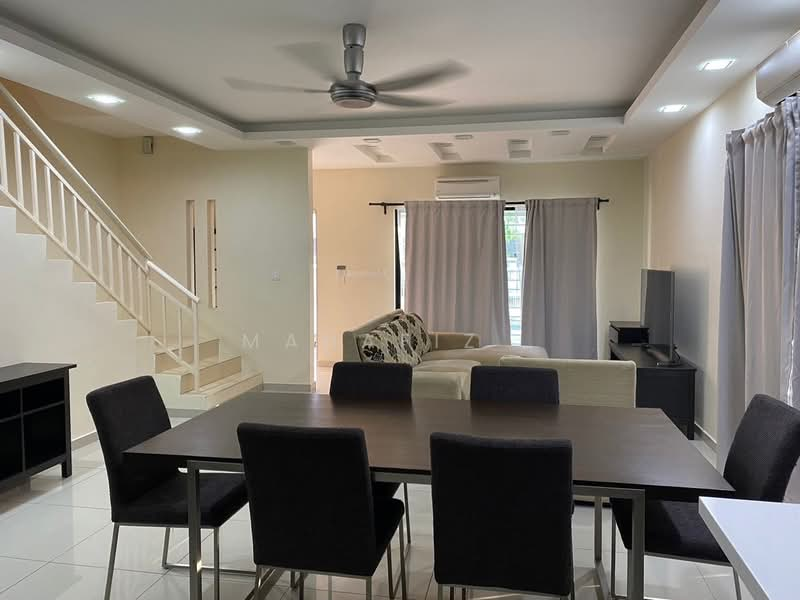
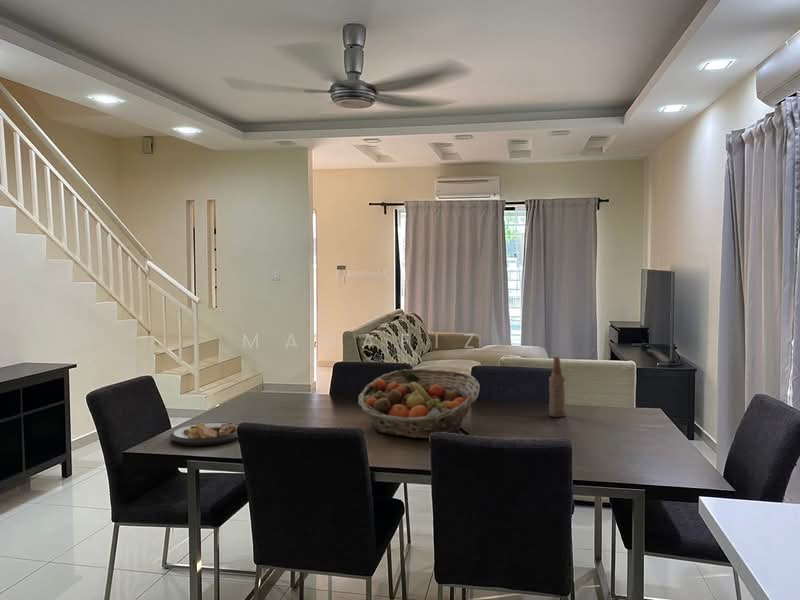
+ plate (208, 430)
+ bottle (557, 386)
+ fruit basket (418, 401)
